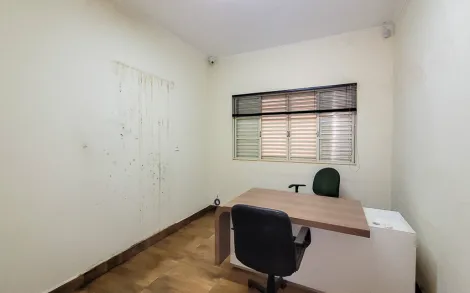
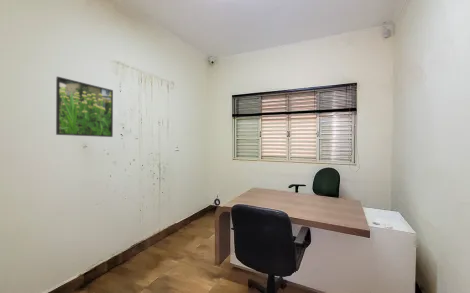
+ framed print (87, 110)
